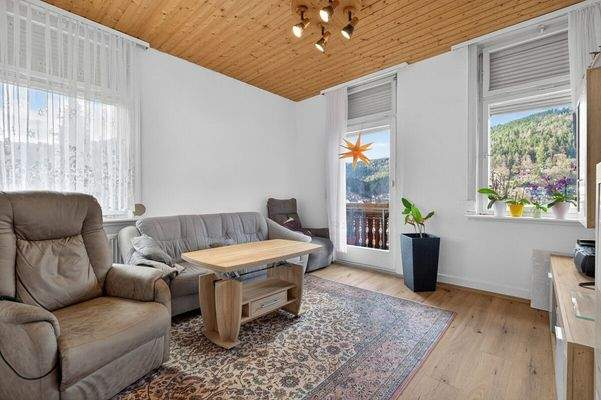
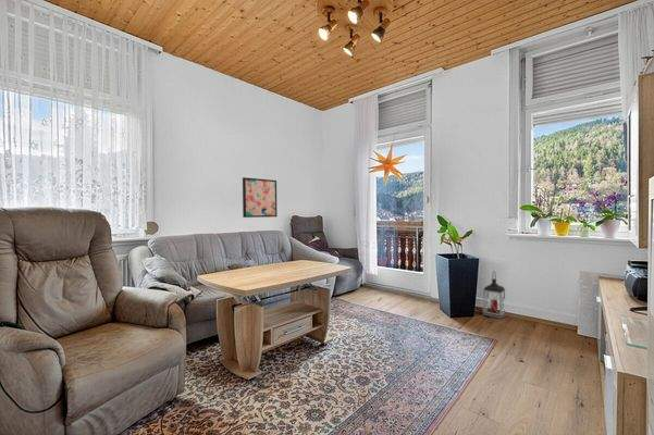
+ lantern (494, 291)
+ wall art (260, 198)
